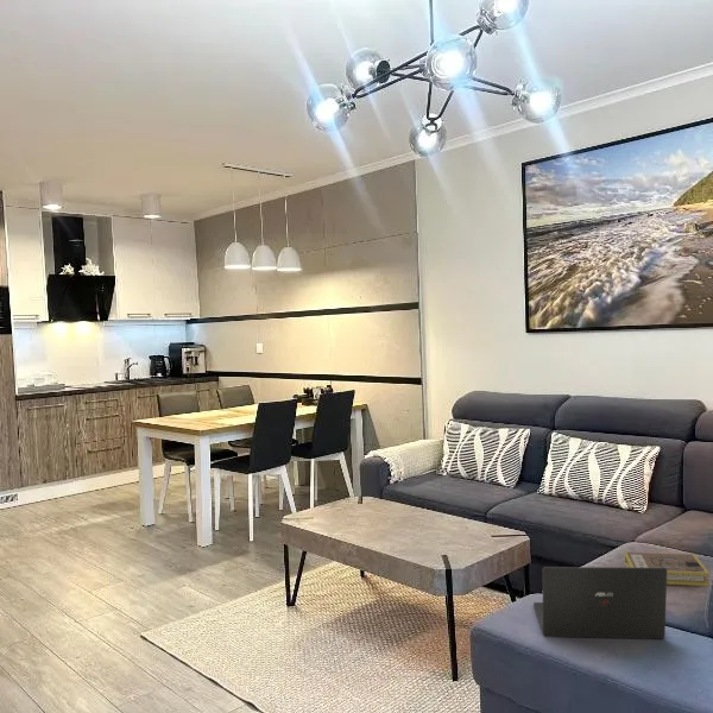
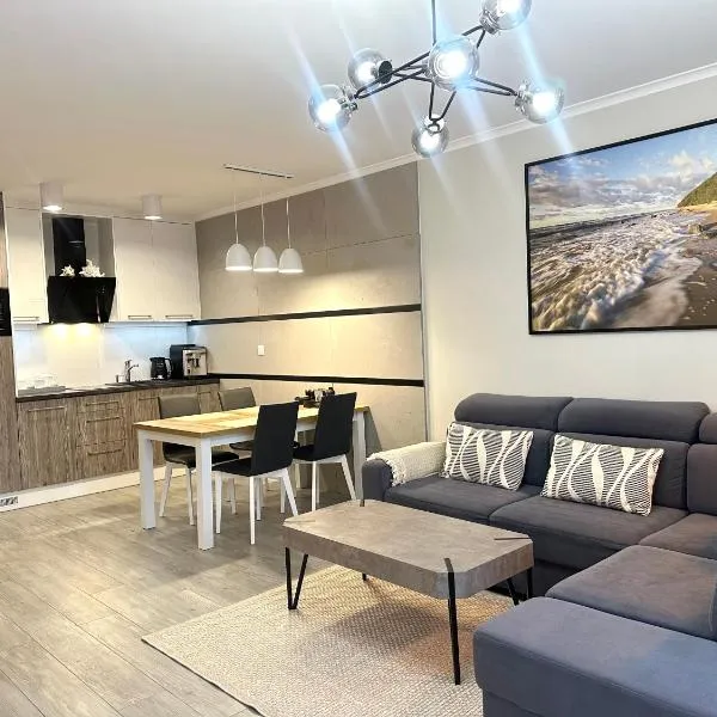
- laptop (594, 587)
- book (664, 567)
